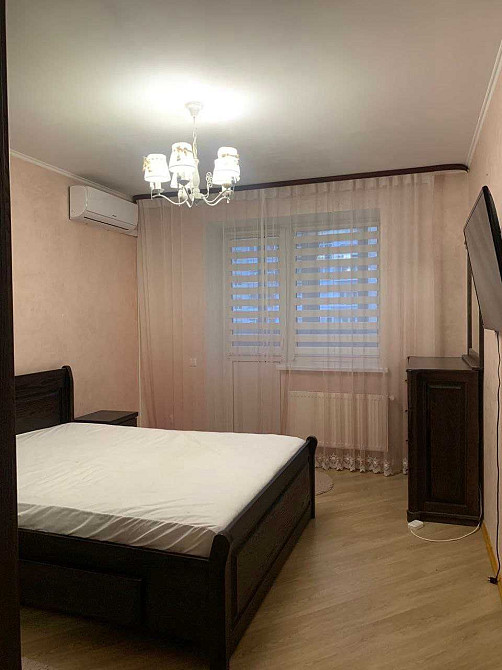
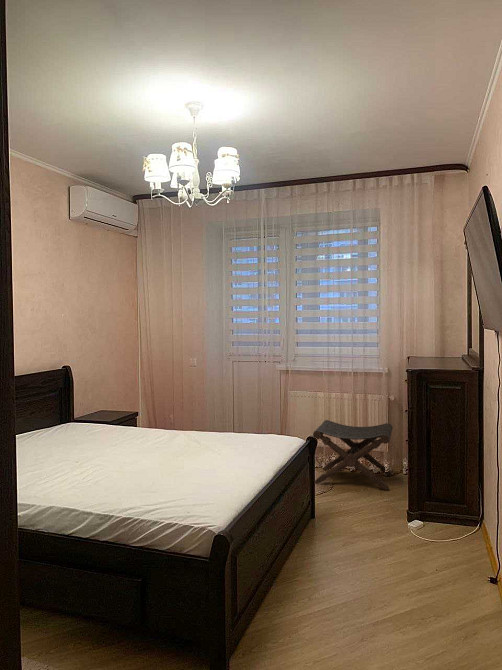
+ footstool (354, 452)
